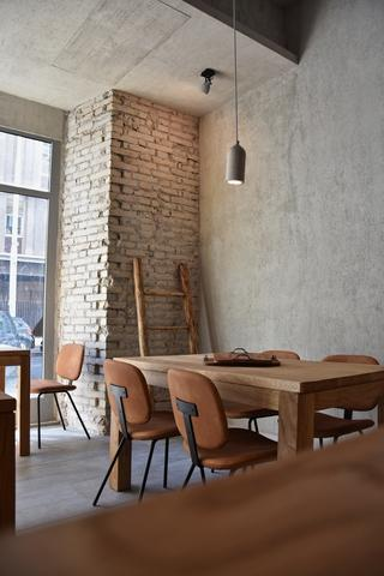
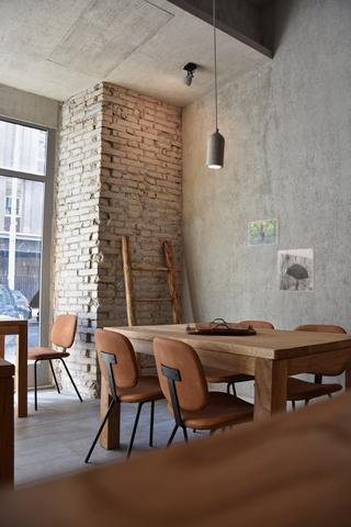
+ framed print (263, 233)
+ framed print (295, 270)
